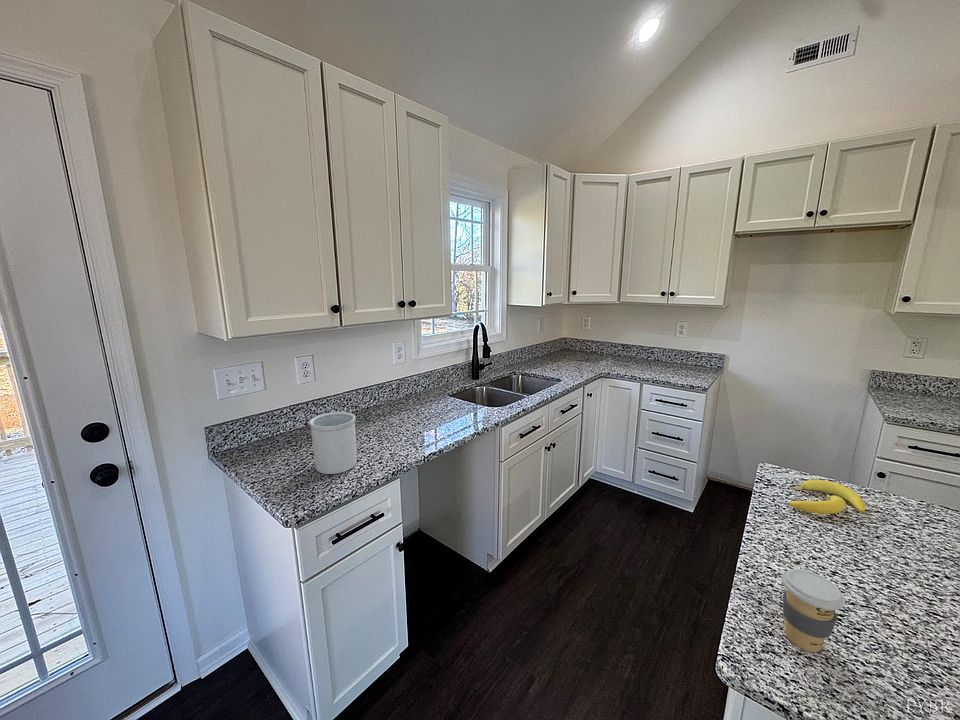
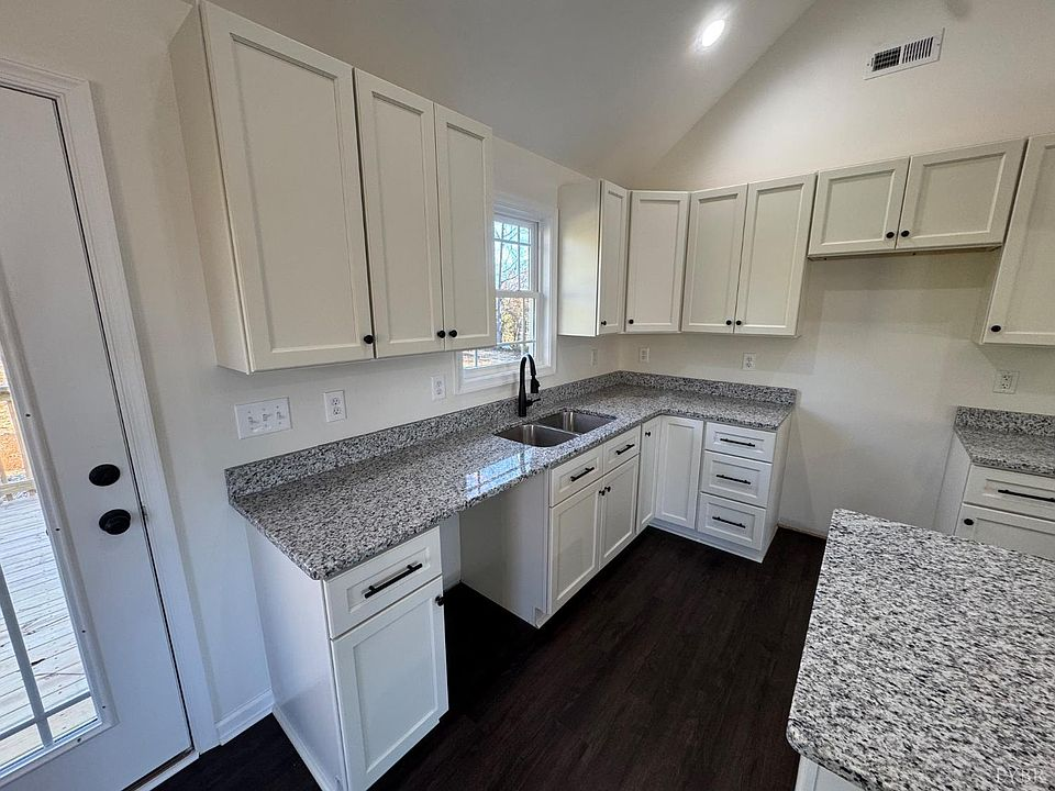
- banana (821, 490)
- utensil holder (334, 442)
- coffee cup (807, 611)
